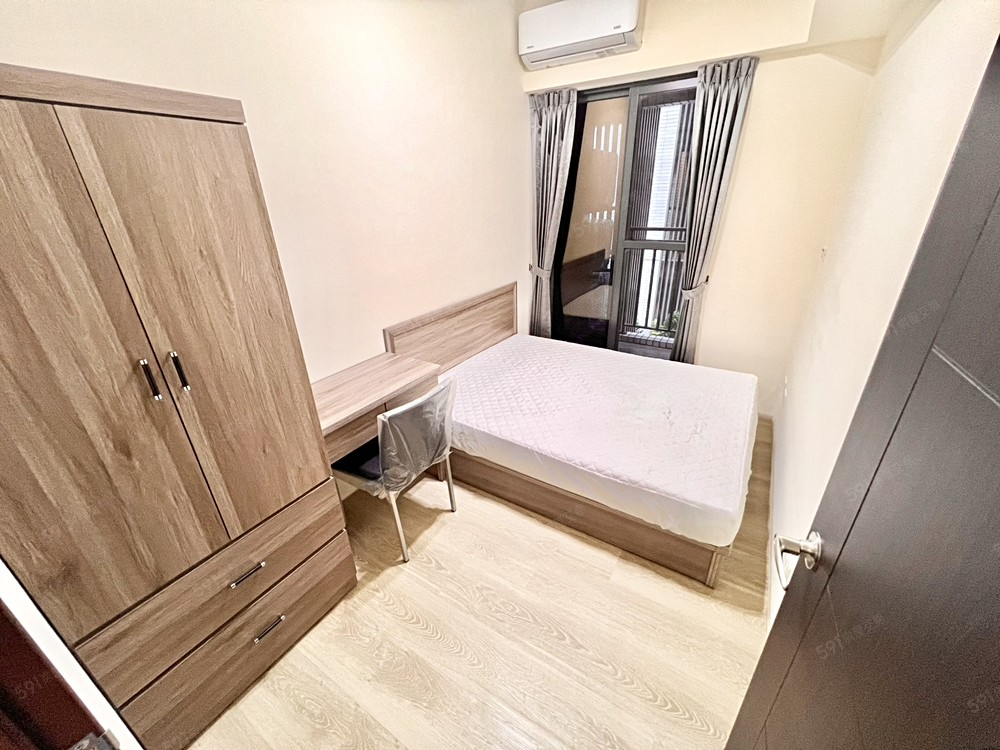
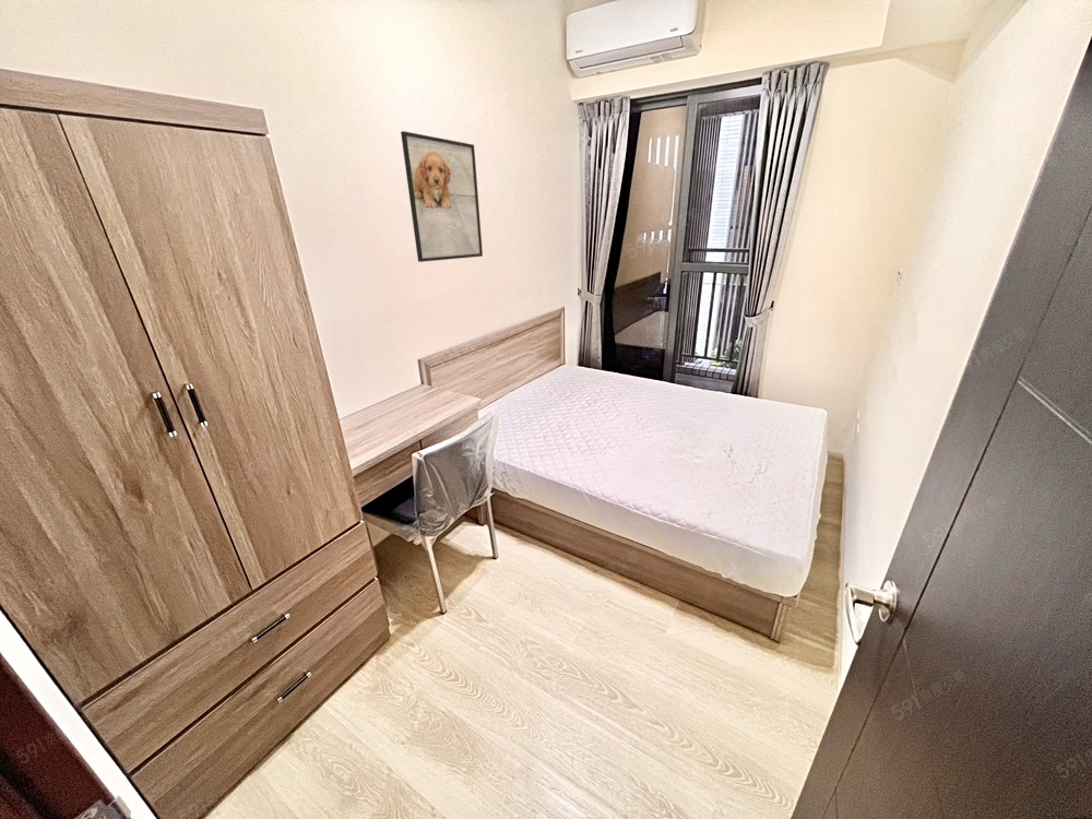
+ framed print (447, 201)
